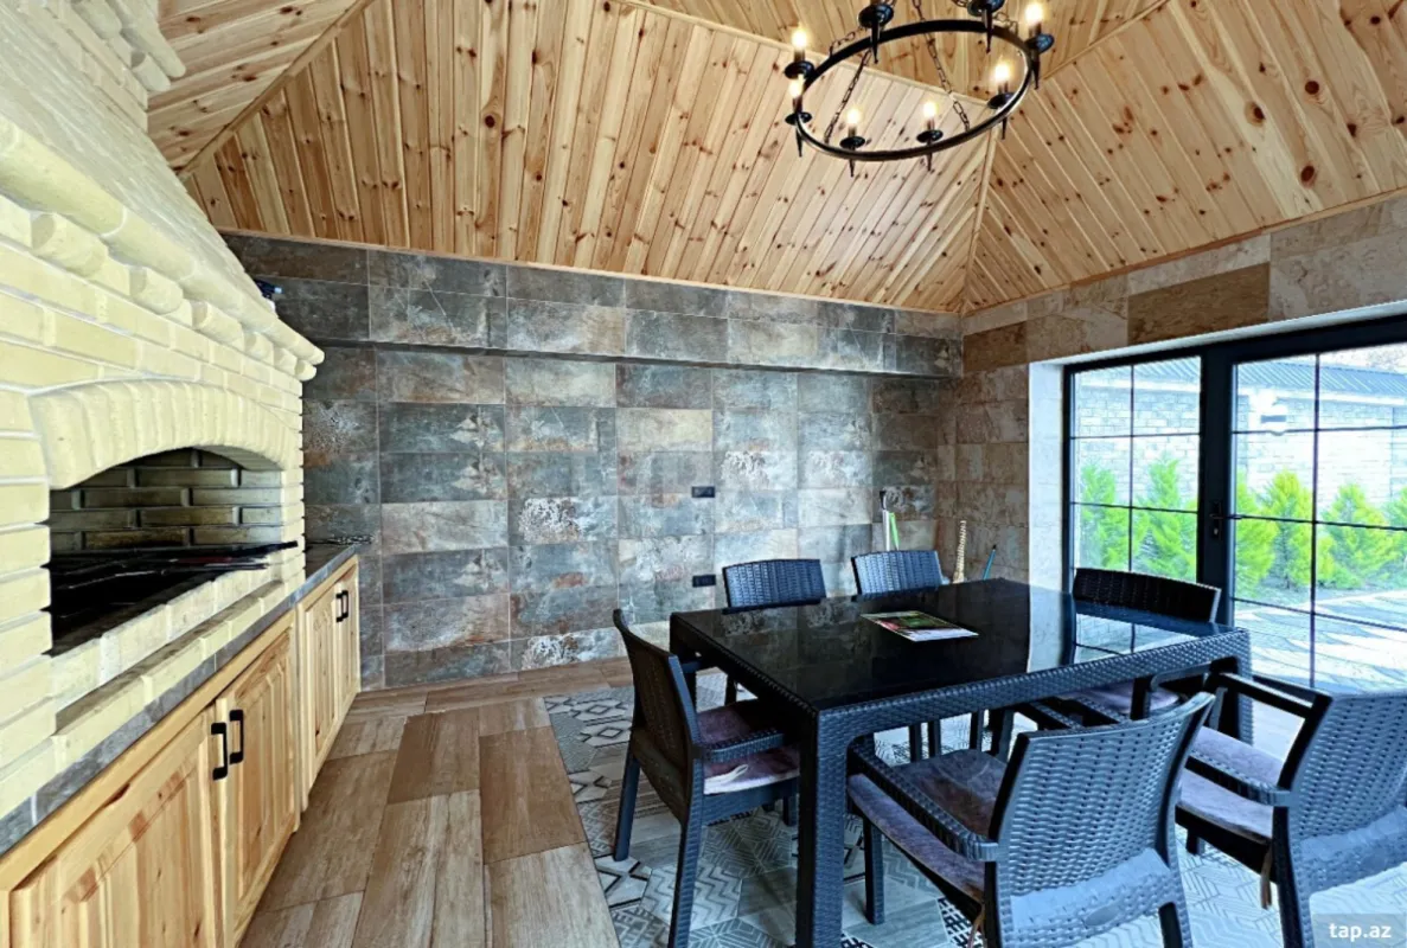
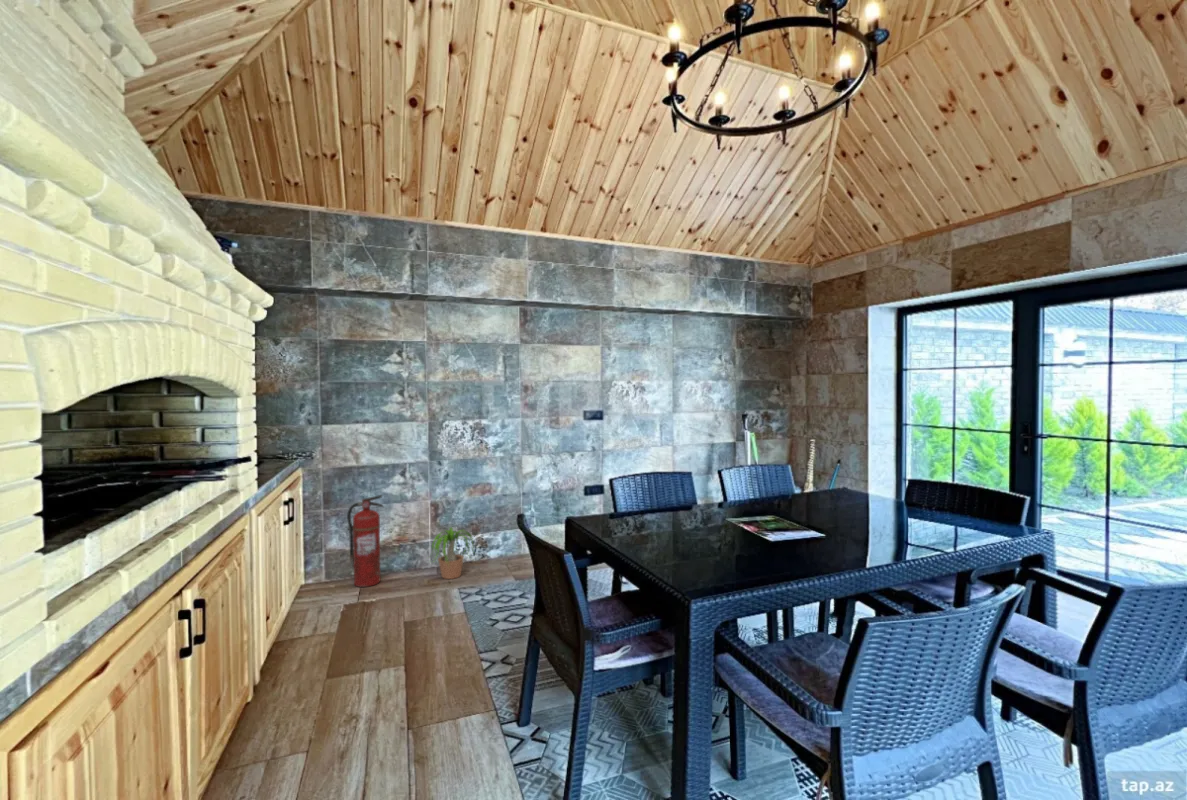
+ potted plant (453, 551)
+ fire extinguisher (366, 539)
